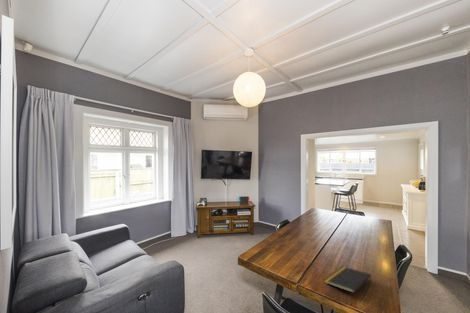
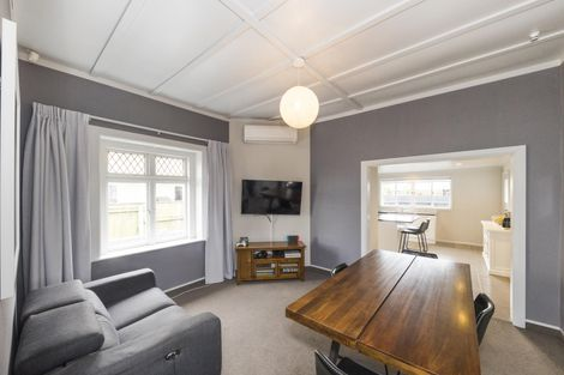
- notepad (347, 278)
